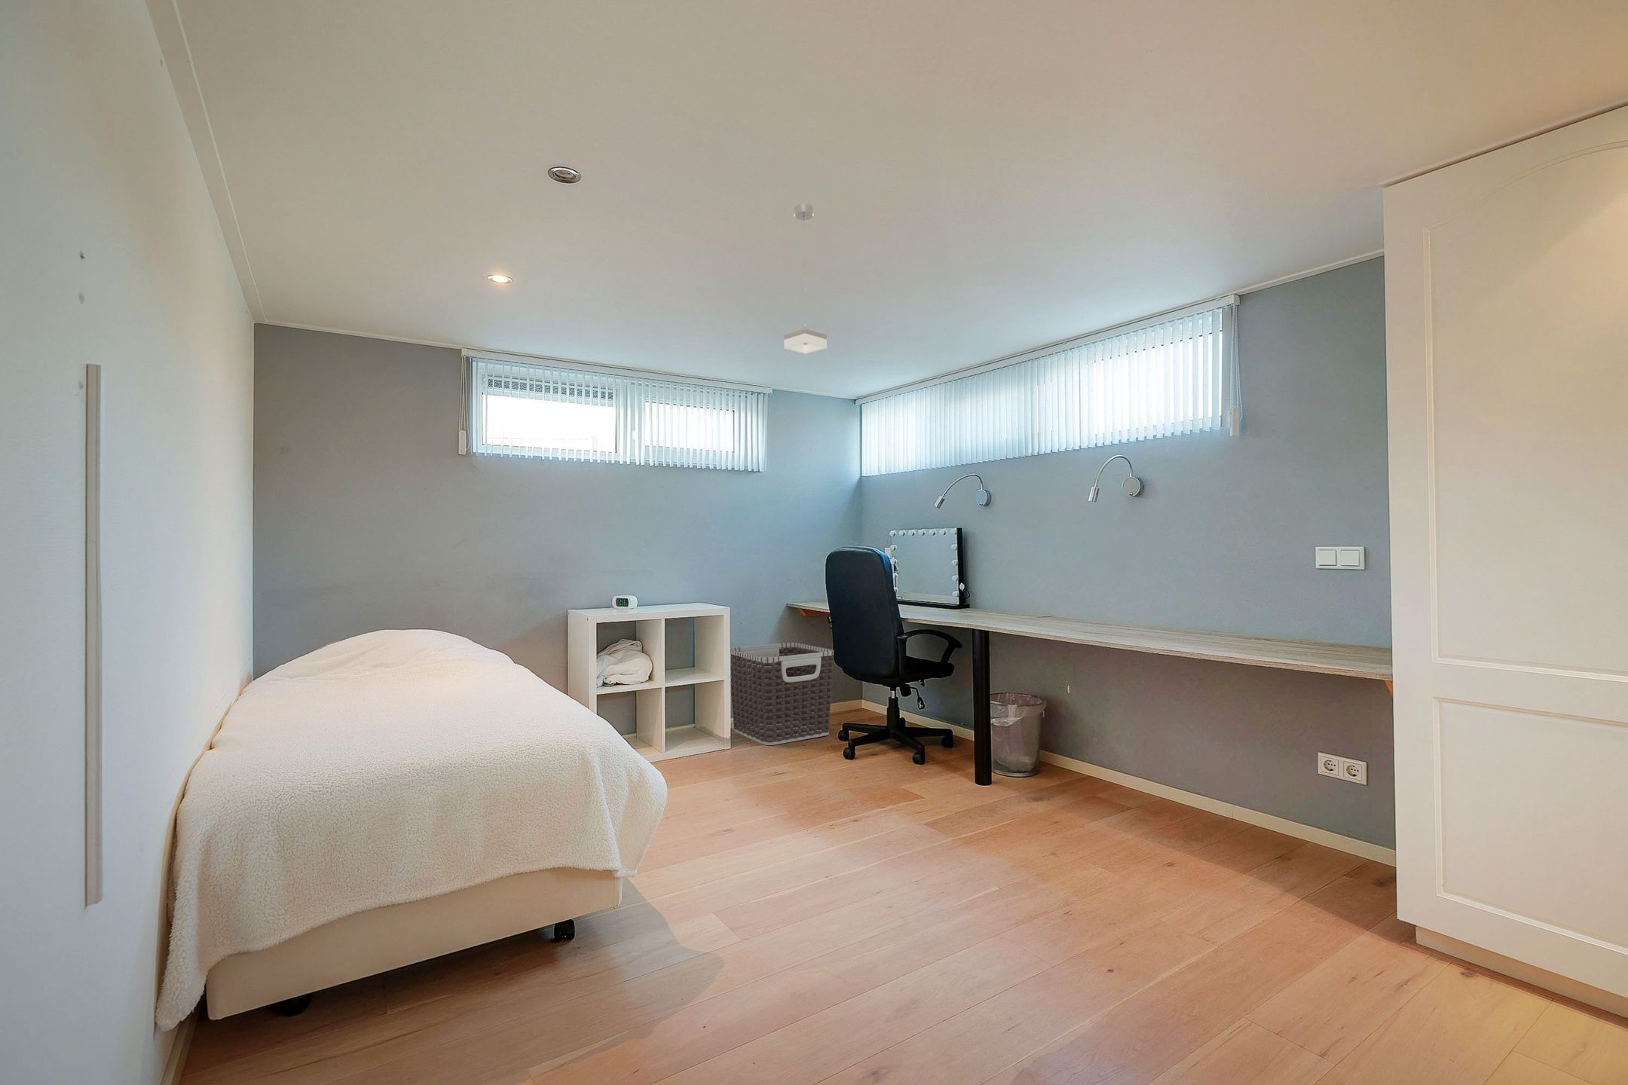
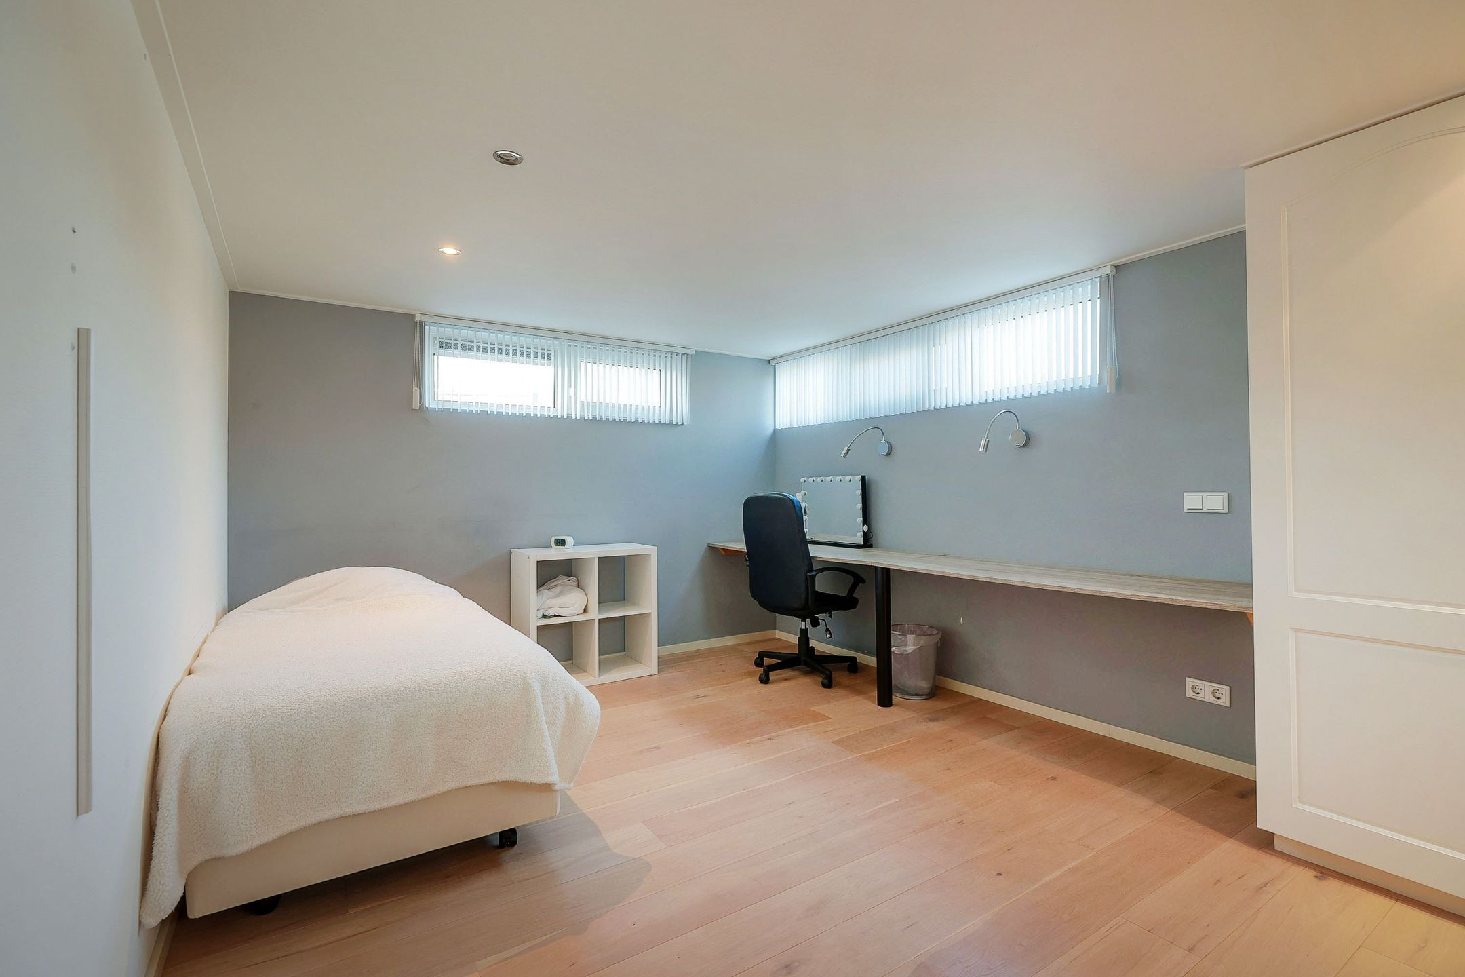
- pendant lamp (804, 279)
- clothes hamper (780, 690)
